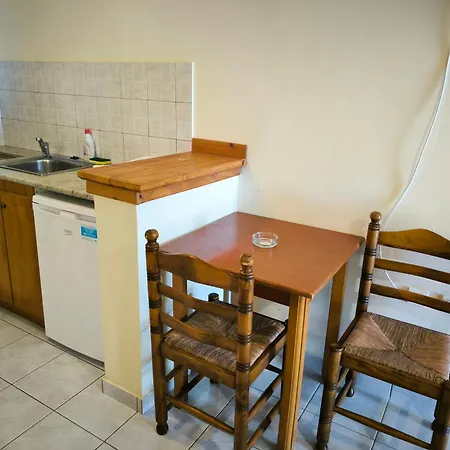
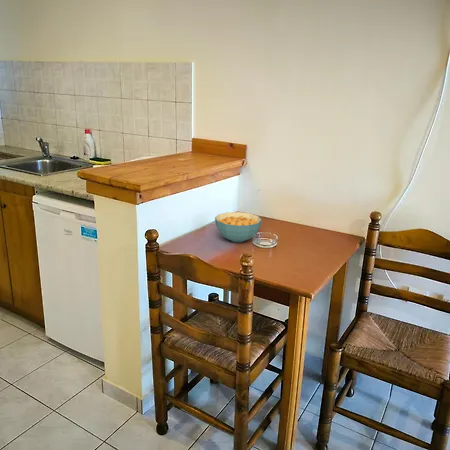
+ cereal bowl (237, 229)
